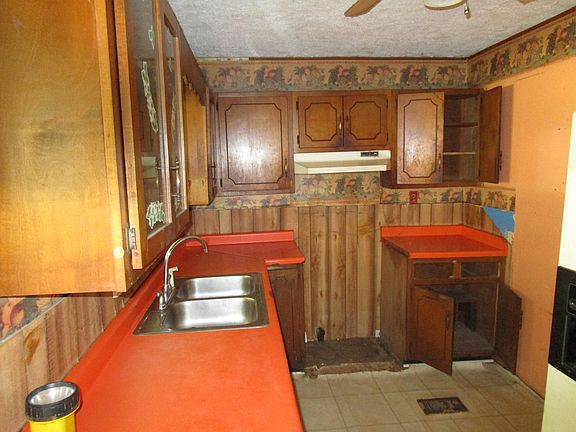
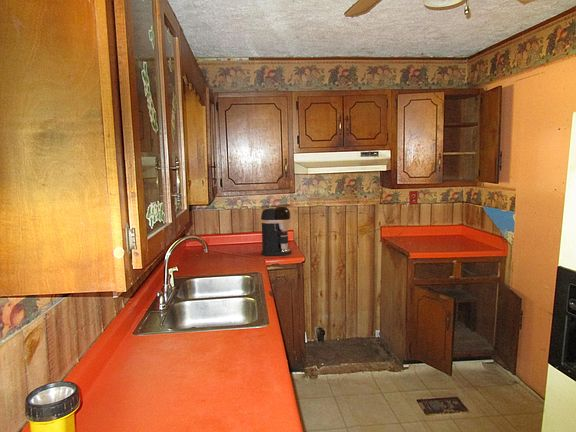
+ coffee maker (276, 230)
